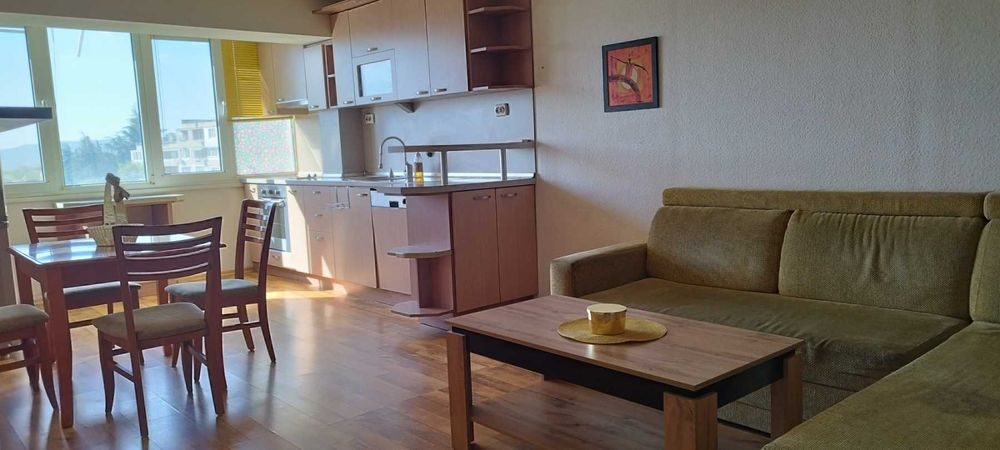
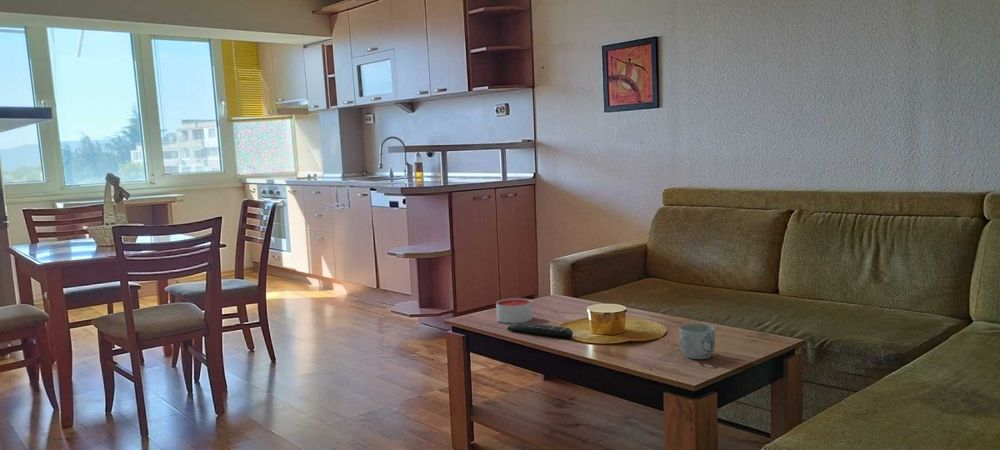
+ remote control (539, 329)
+ candle (514, 309)
+ mug (694, 342)
